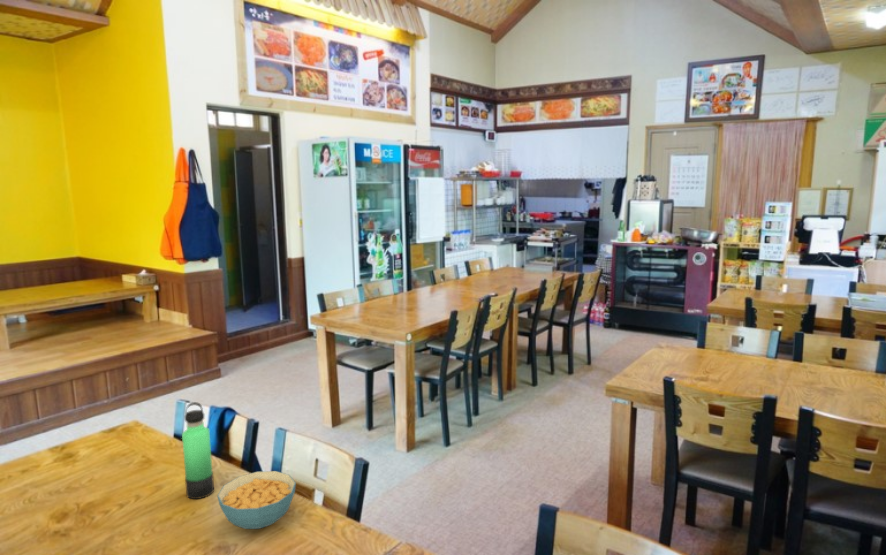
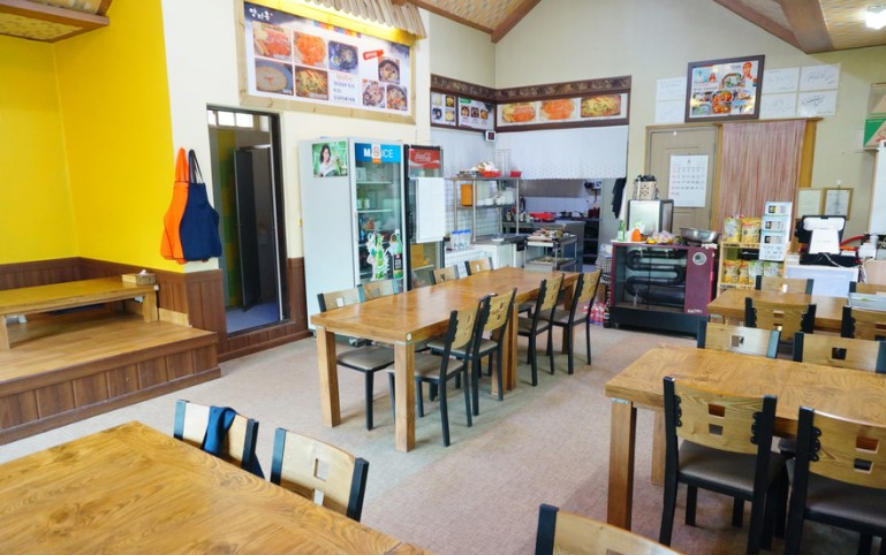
- cereal bowl (258, 505)
- thermos bottle (197, 448)
